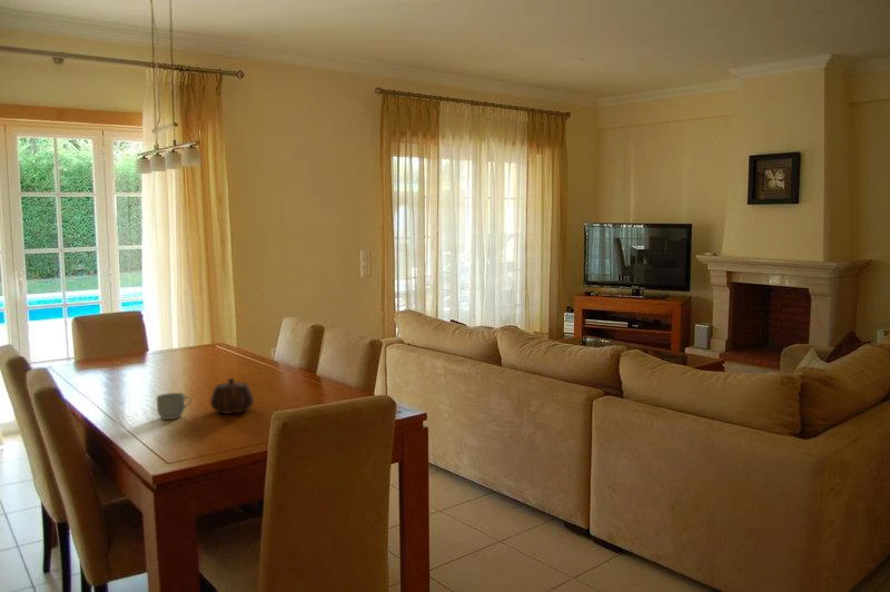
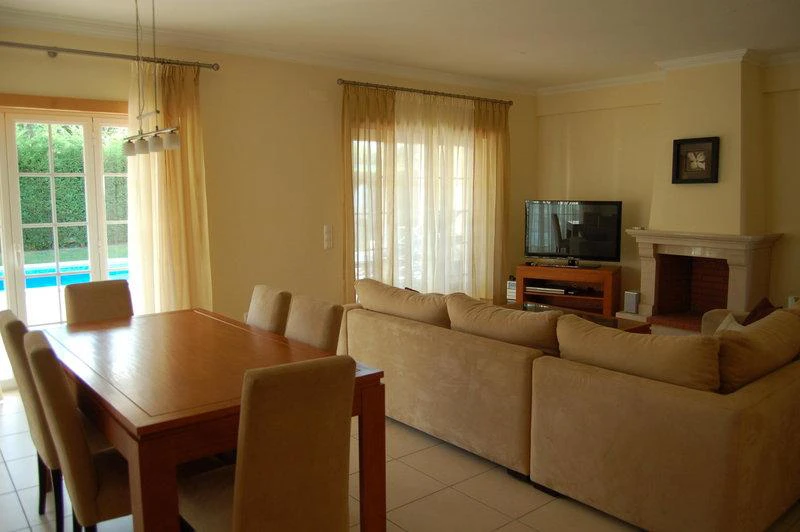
- teapot (231, 395)
- mug (175, 405)
